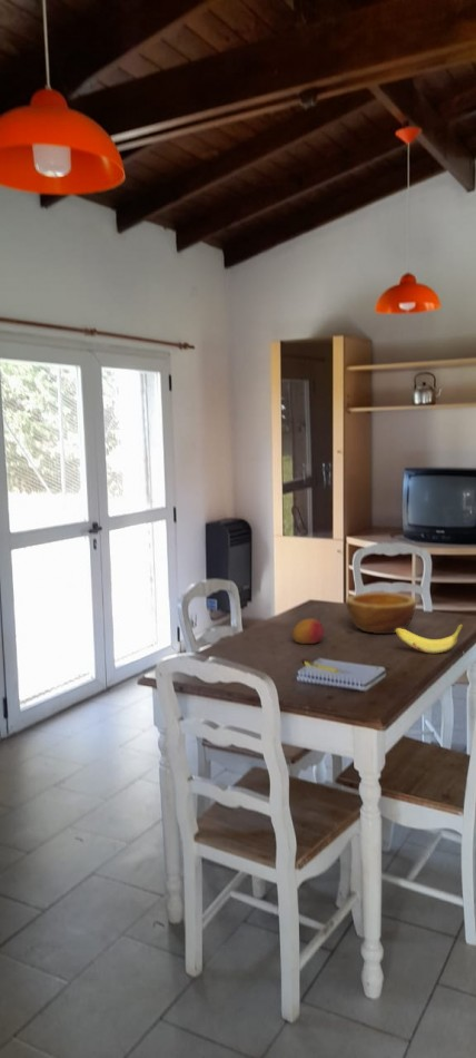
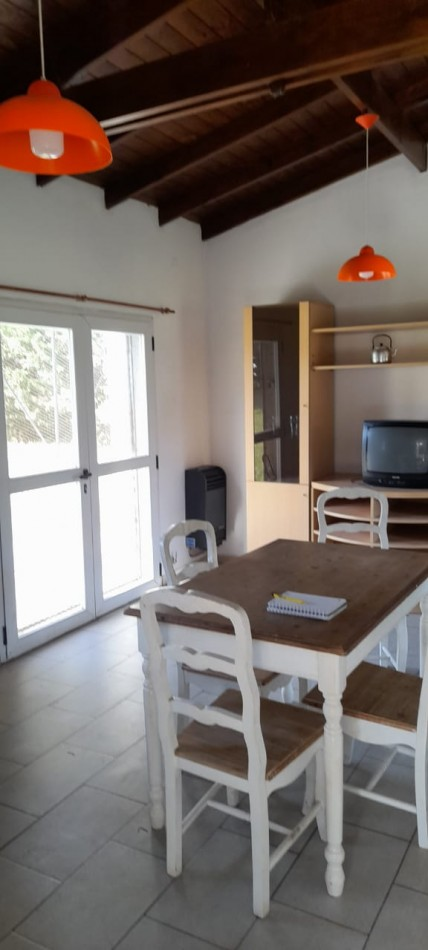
- banana (428, 639)
- bowl (380, 614)
- fruit (308, 630)
